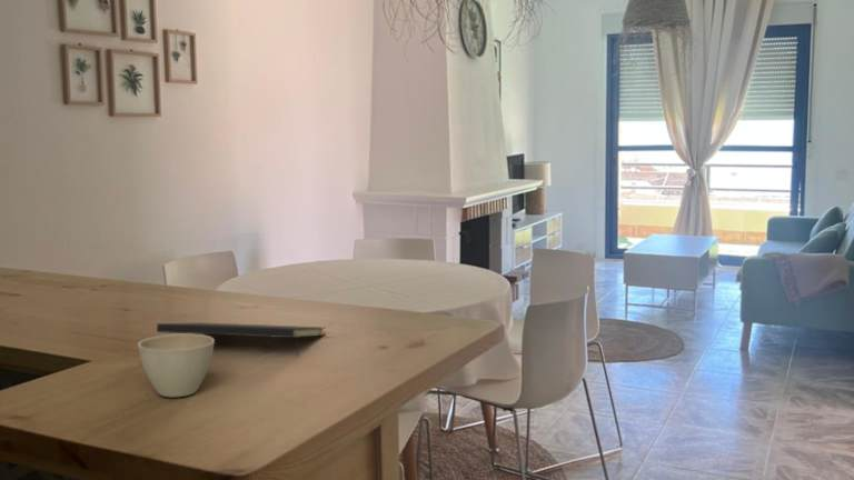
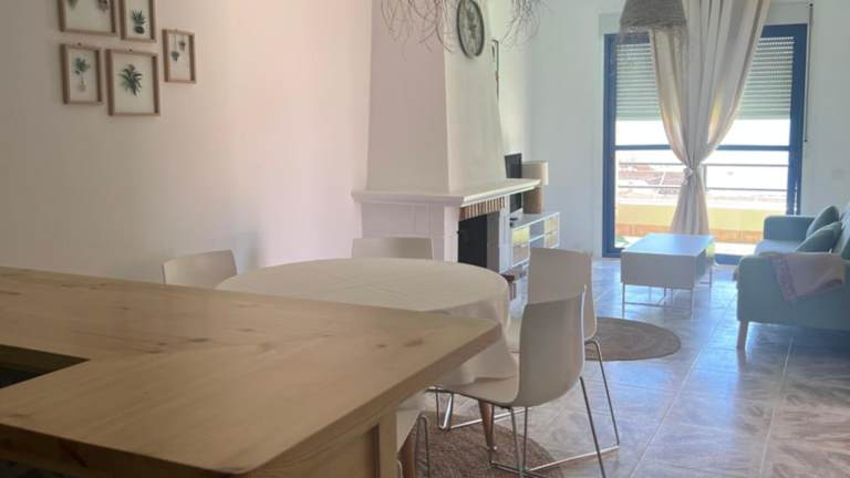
- notepad (245, 329)
- flower pot (177, 367)
